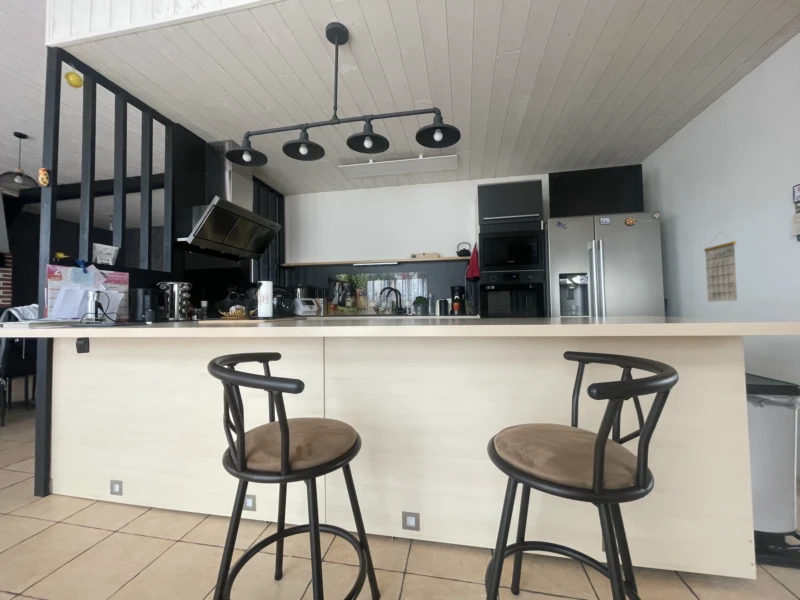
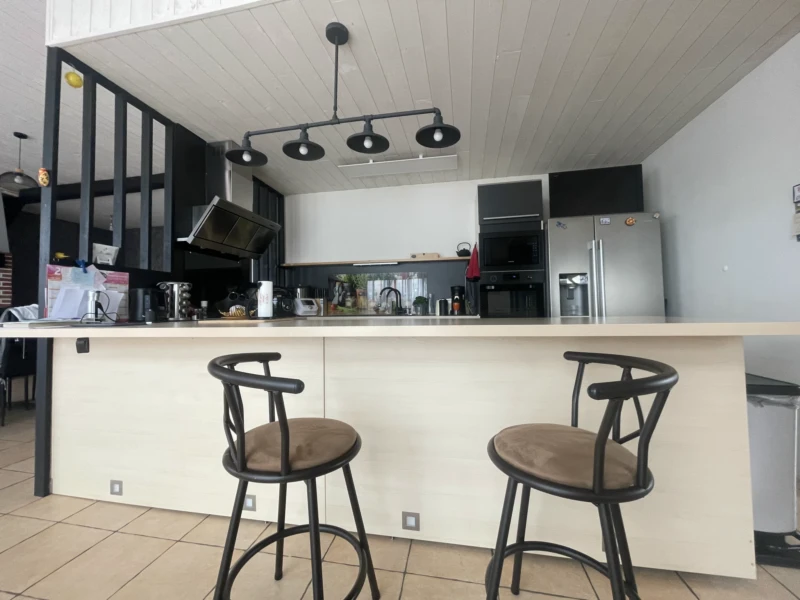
- calendar (720, 266)
